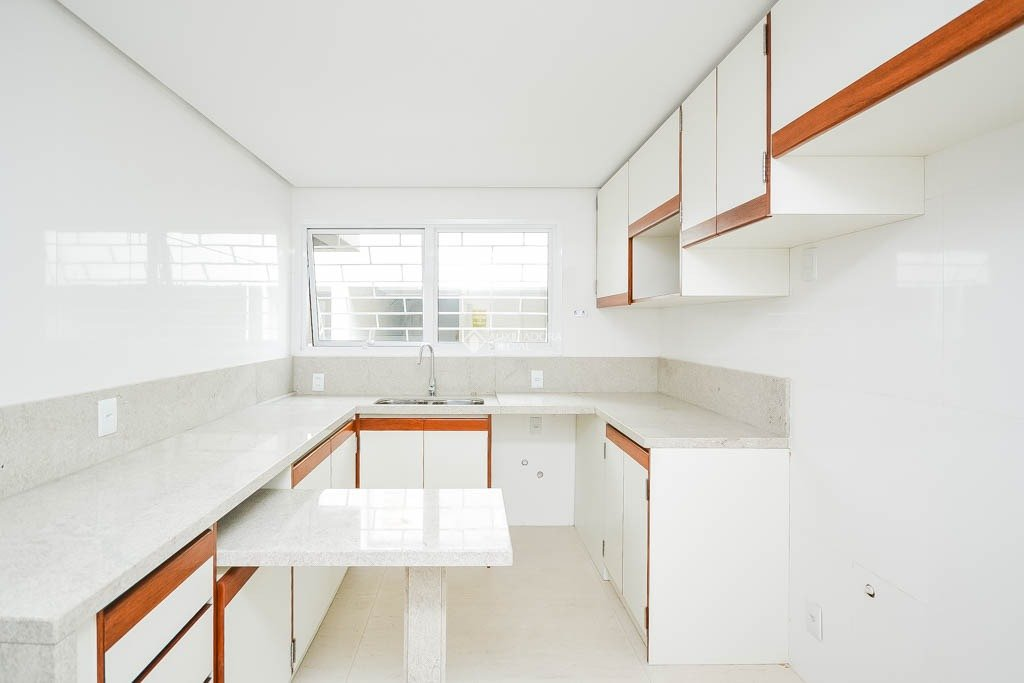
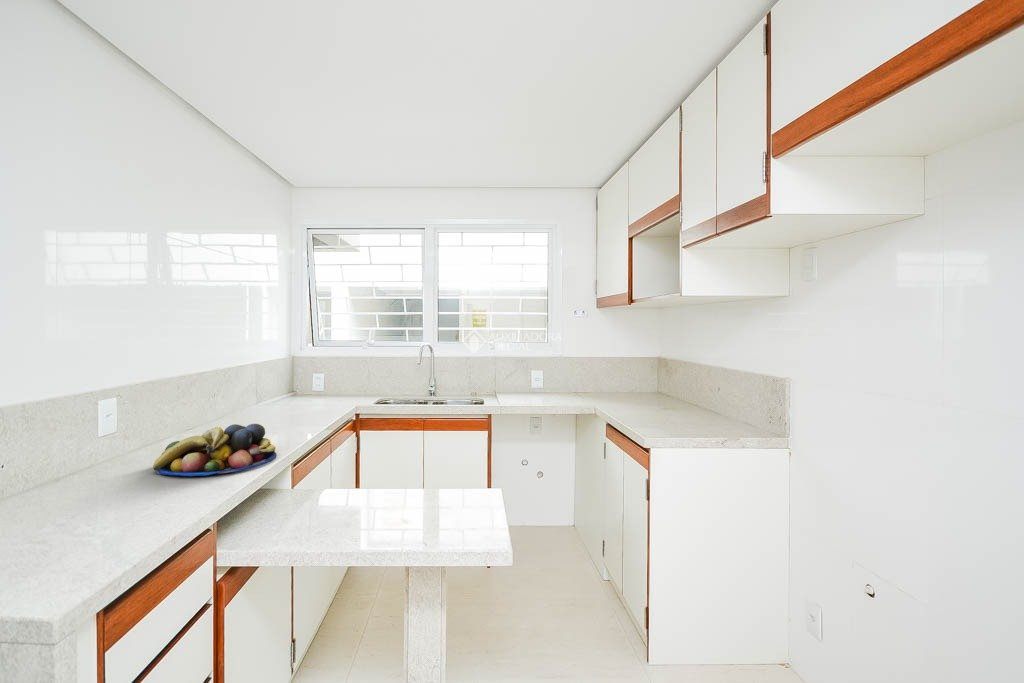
+ fruit bowl (219, 444)
